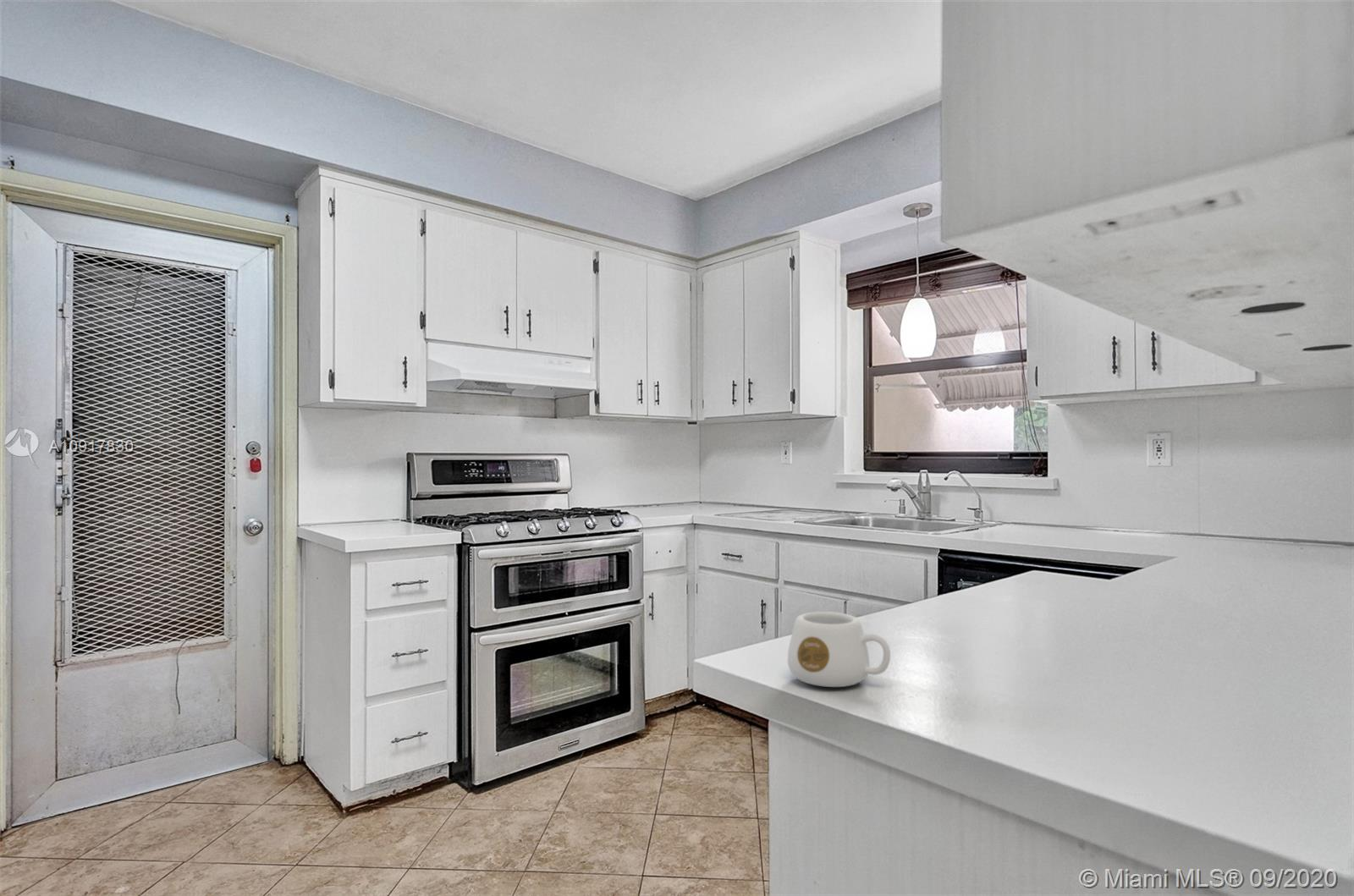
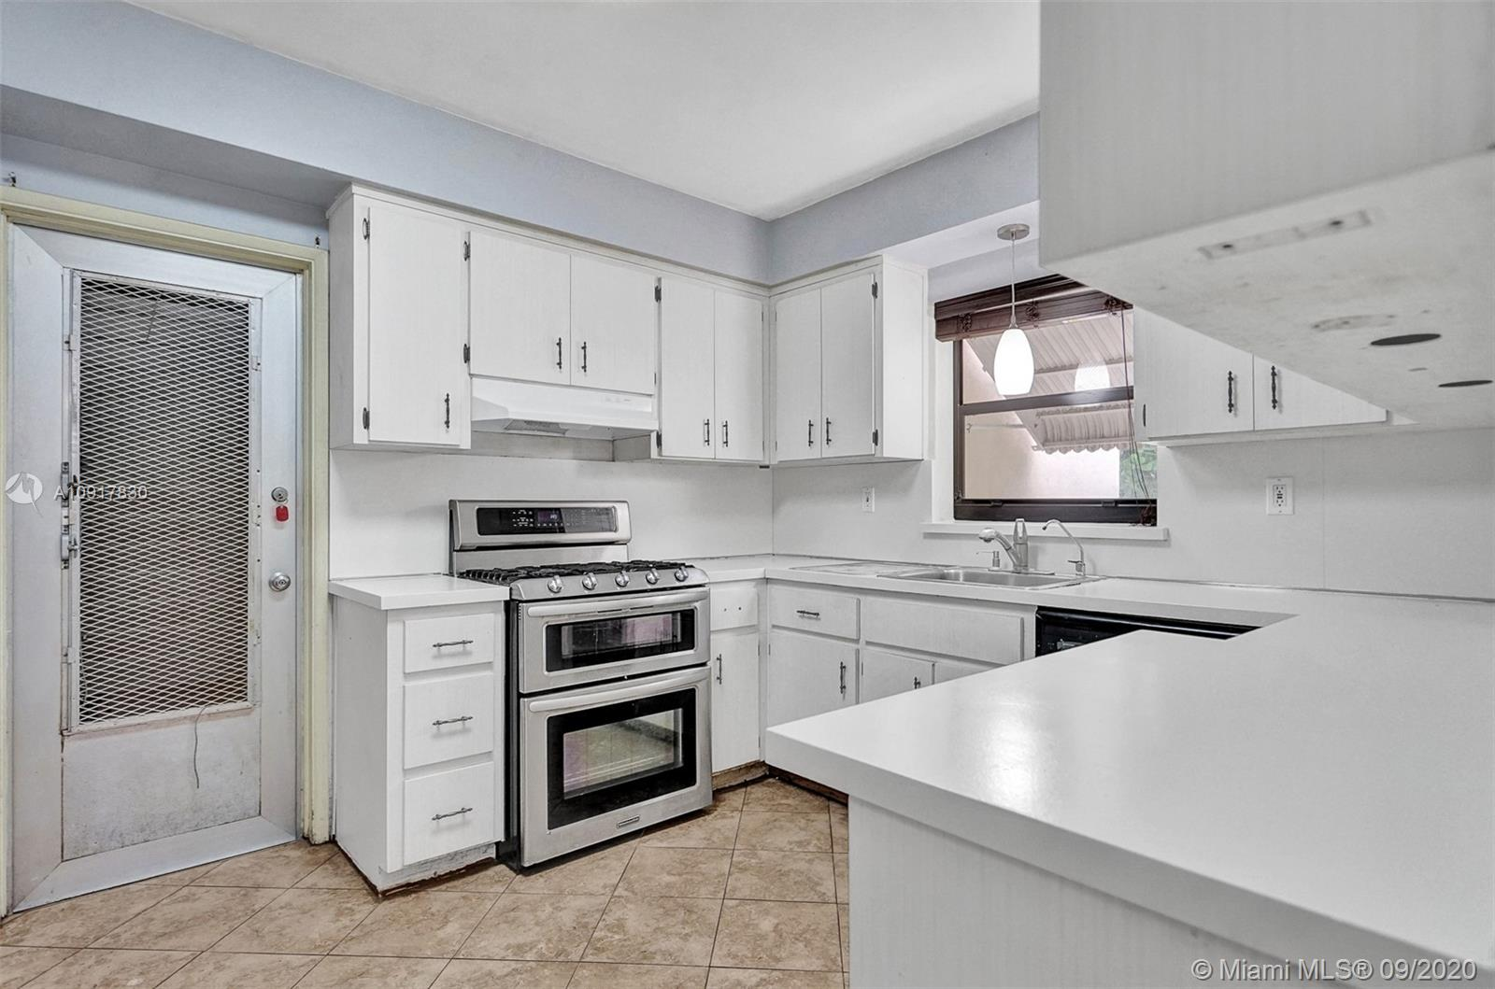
- mug (839, 650)
